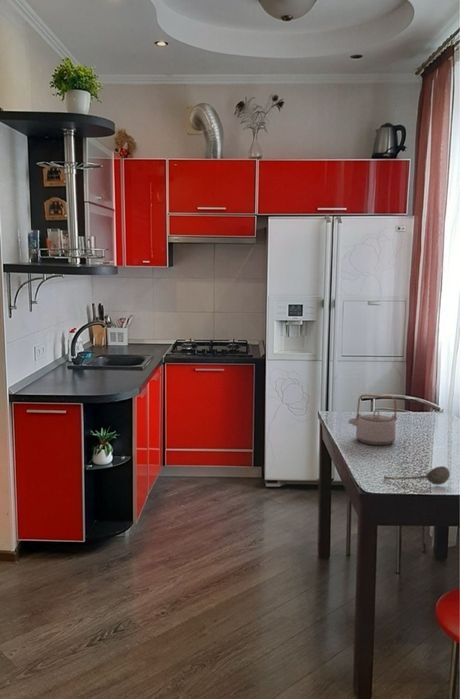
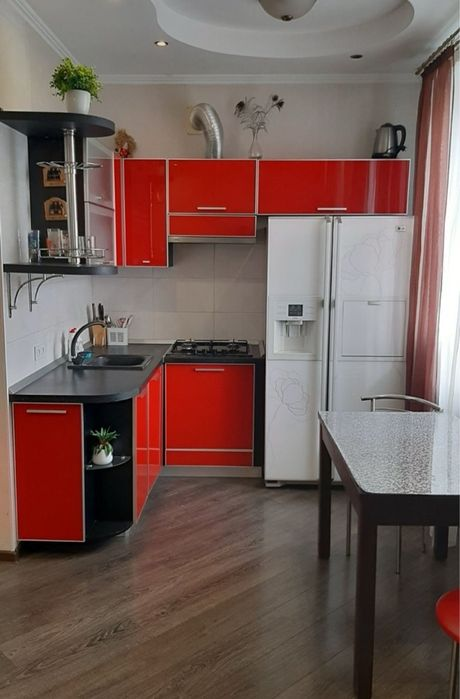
- teapot (372, 417)
- soupspoon (417, 476)
